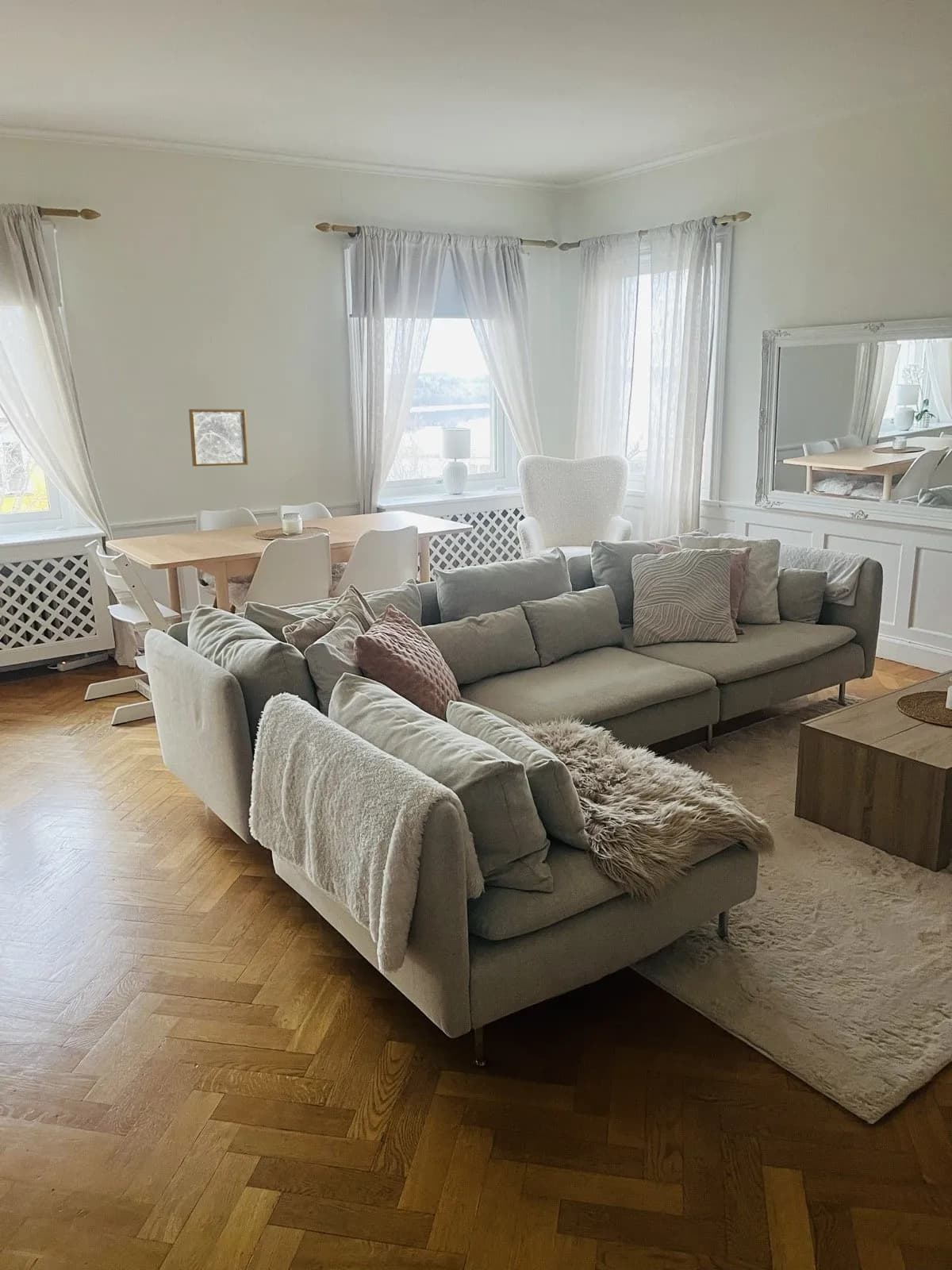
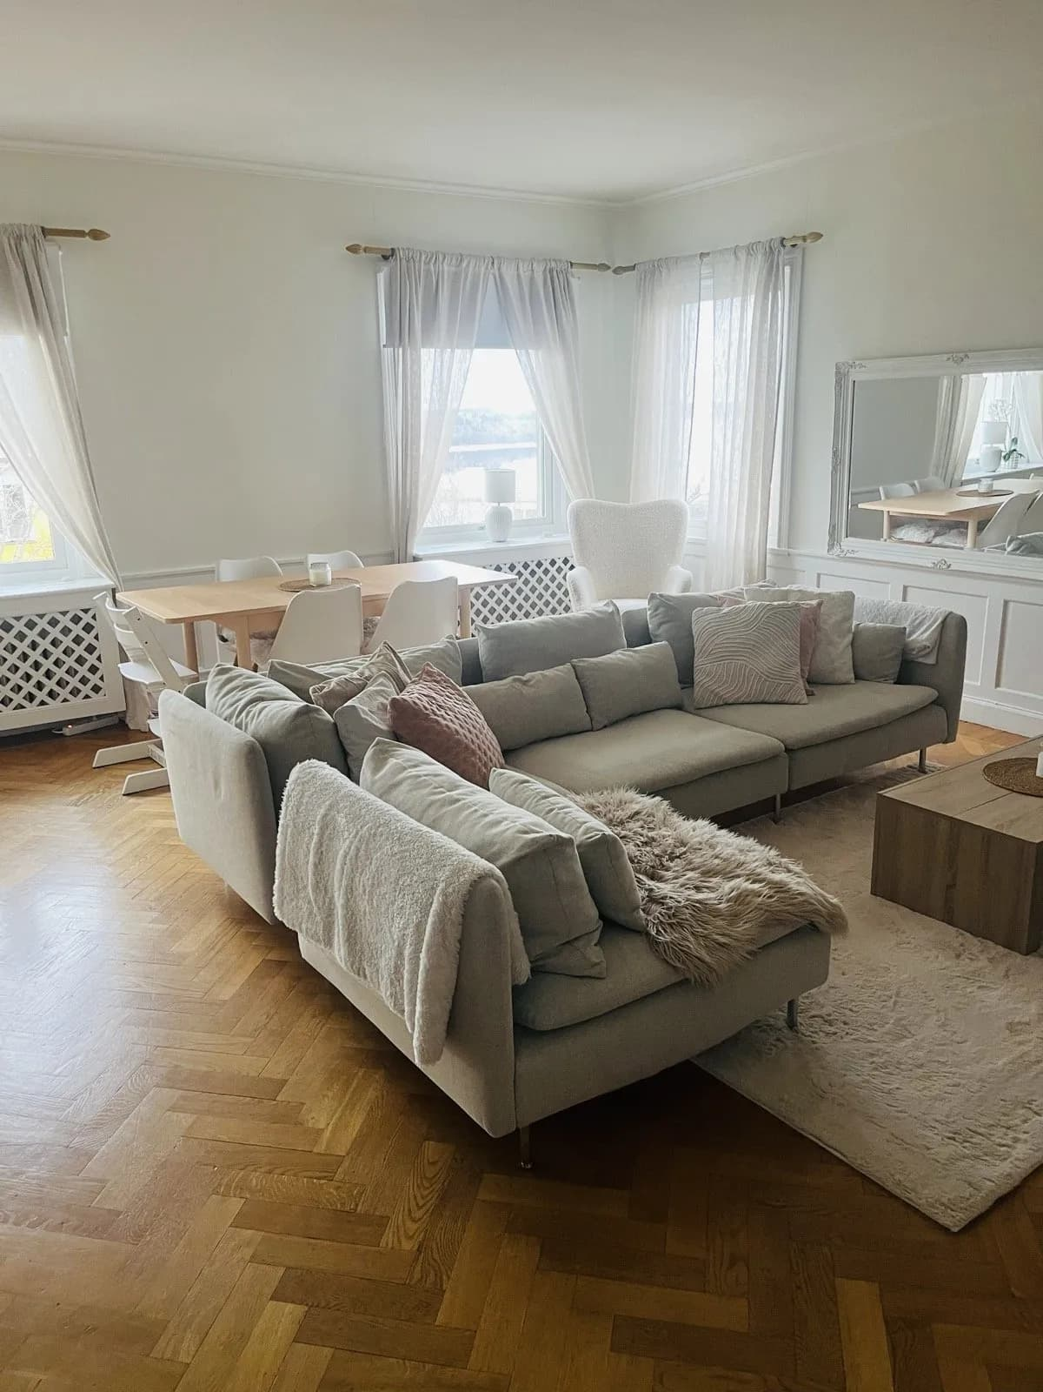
- wall art (219, 437)
